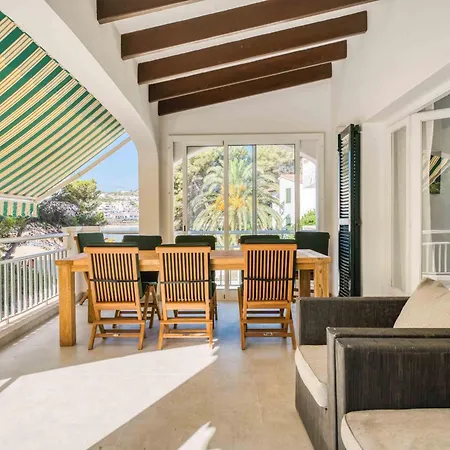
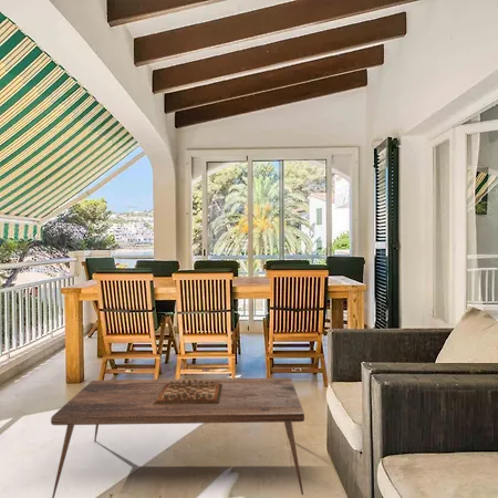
+ coffee table (186, 423)
